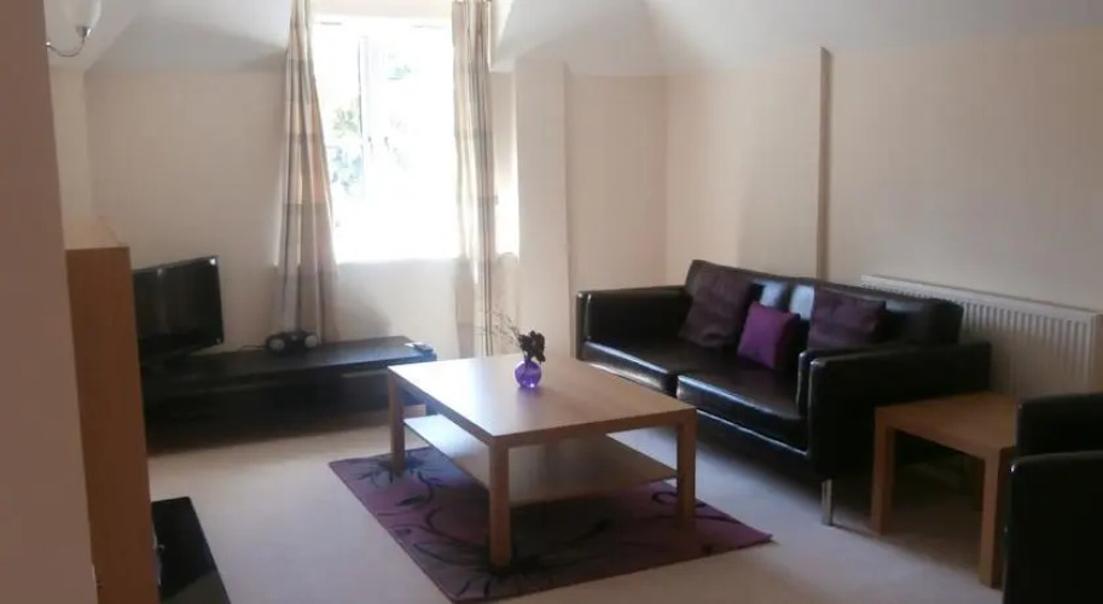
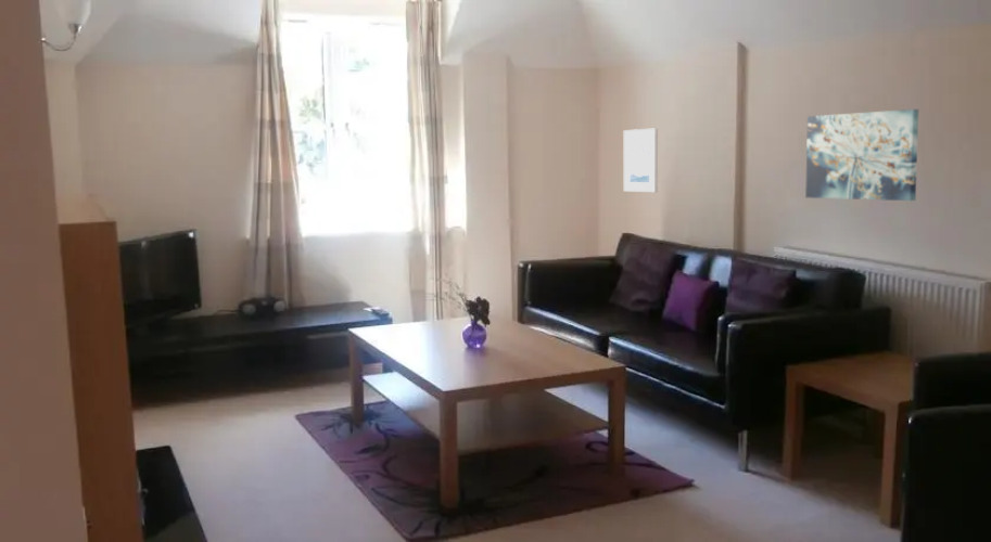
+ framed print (639, 160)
+ wall art (859, 156)
